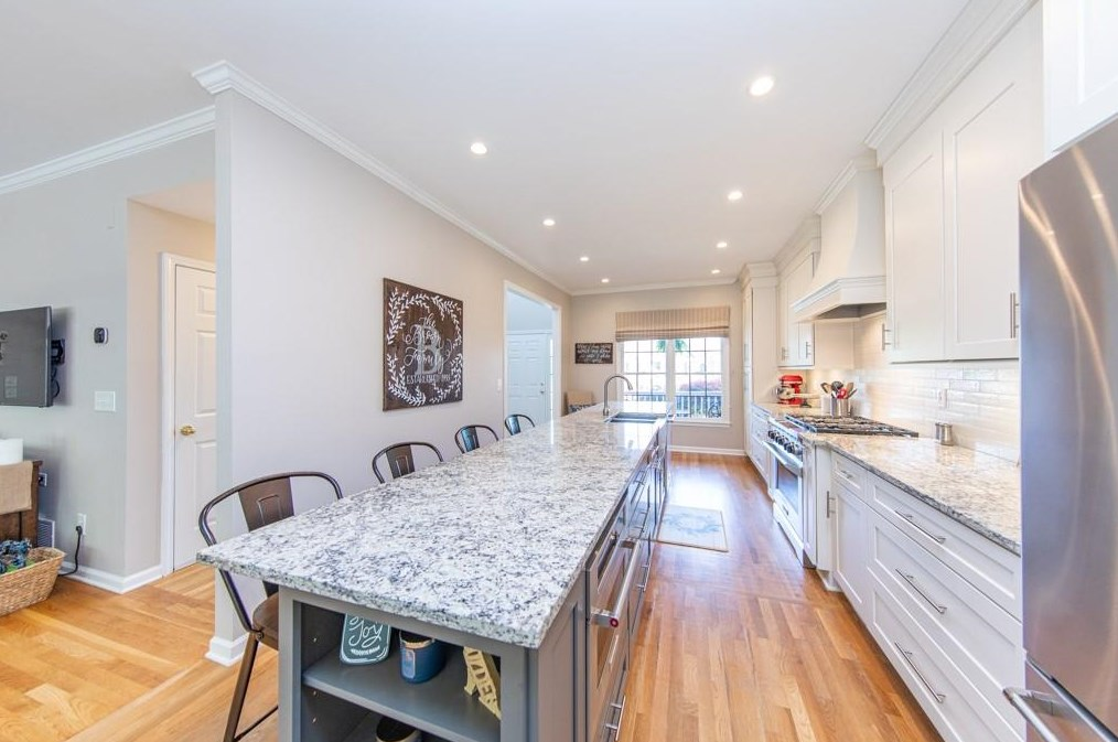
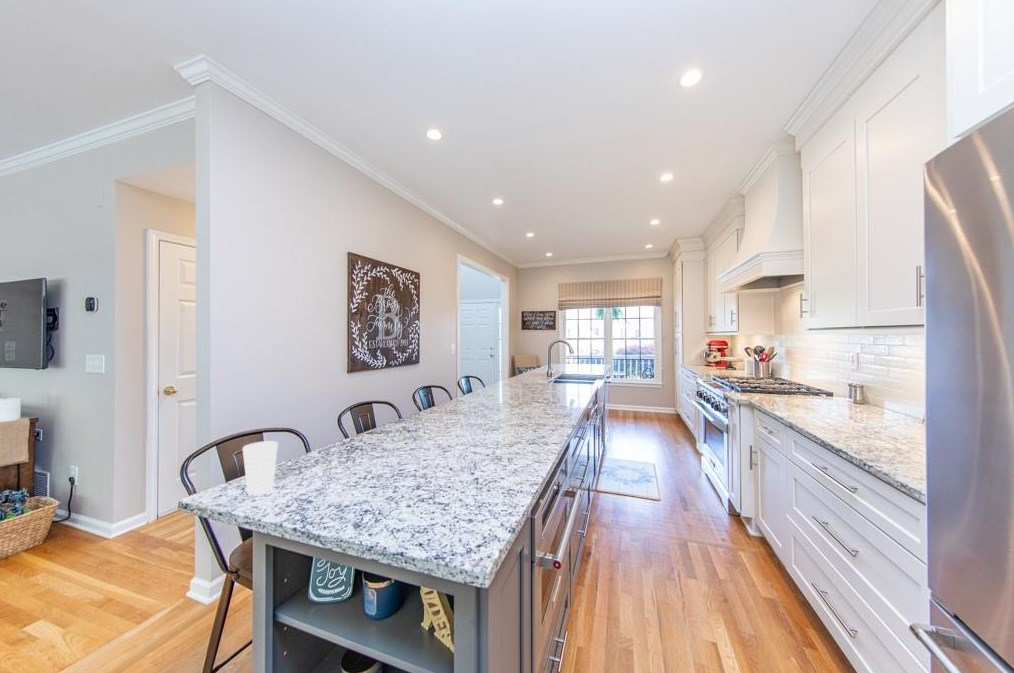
+ cup (260, 467)
